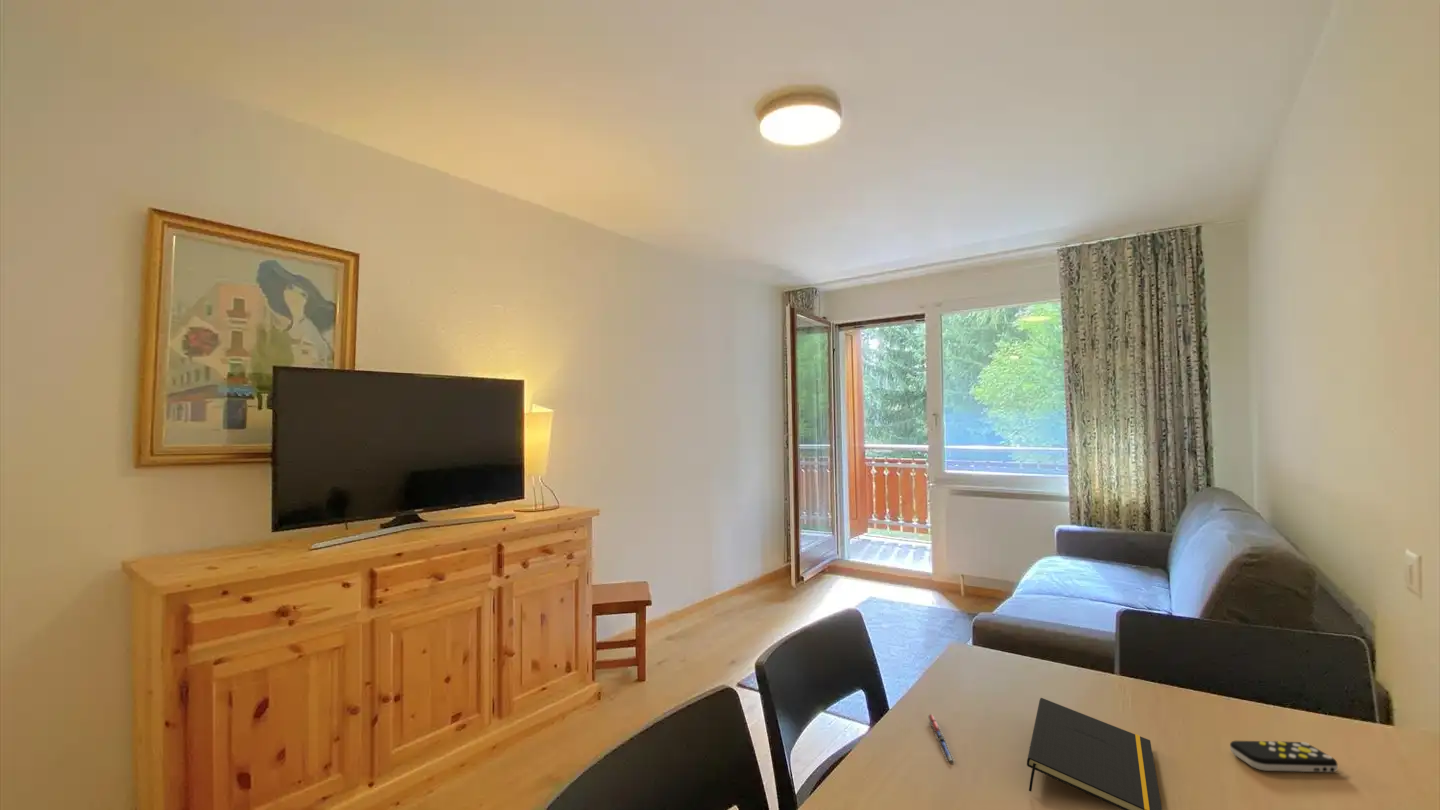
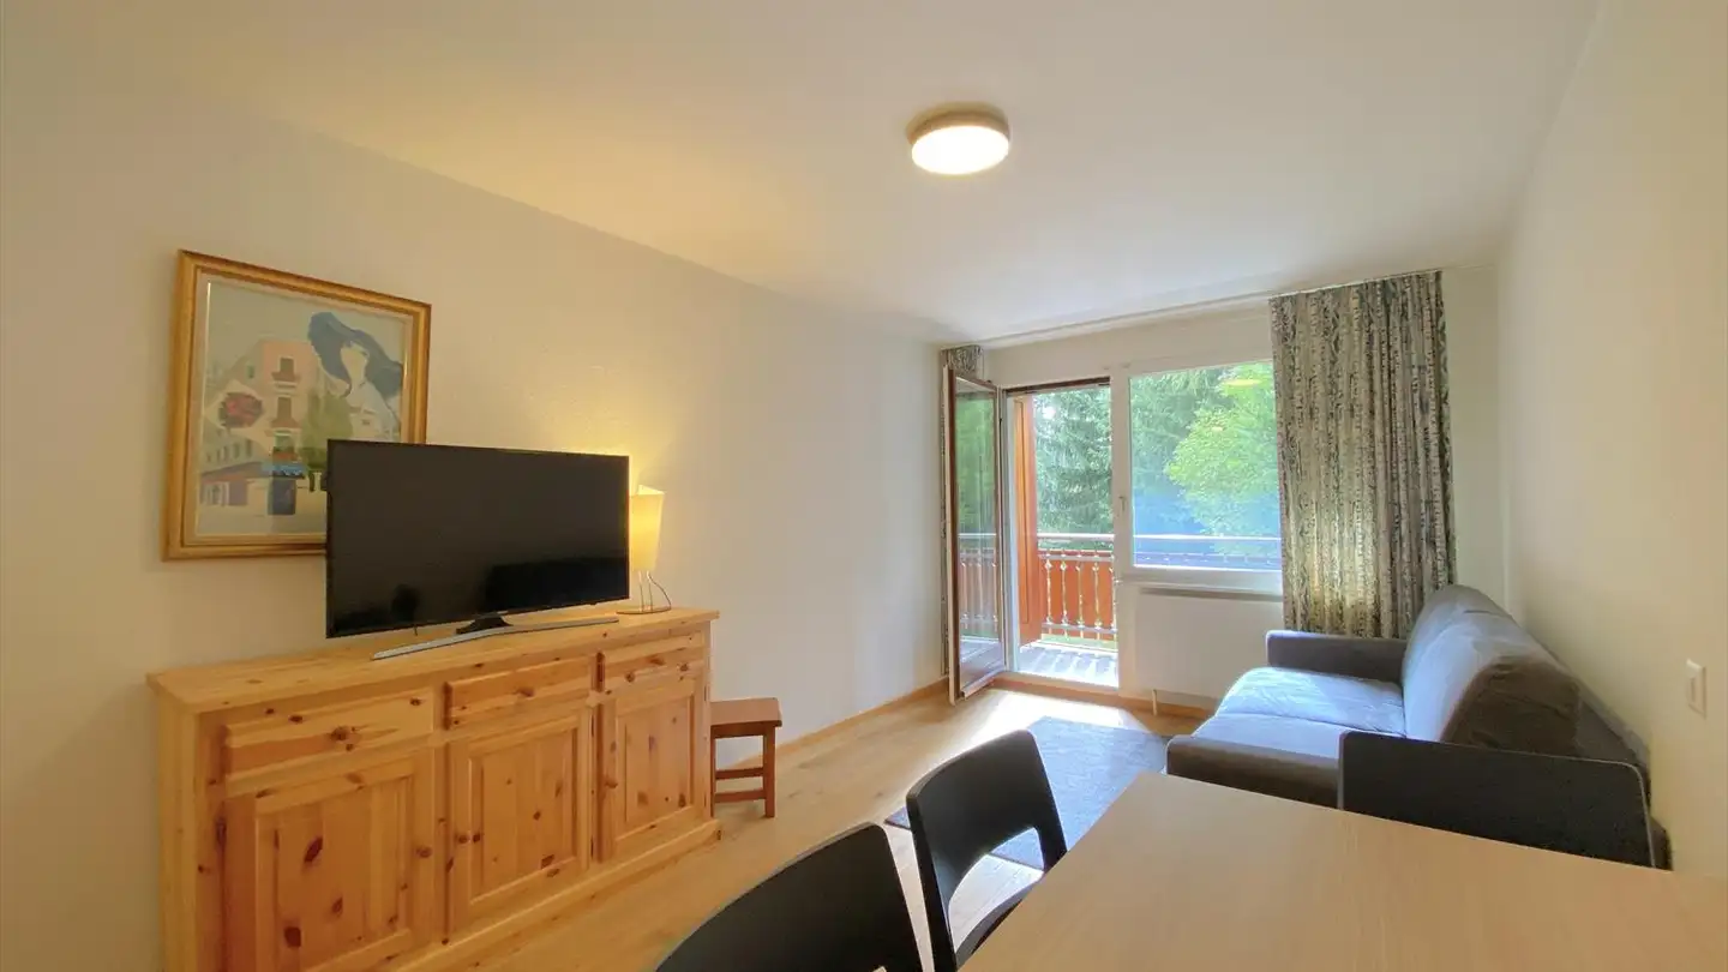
- pen (940, 736)
- notepad (1091, 752)
- remote control (1282, 755)
